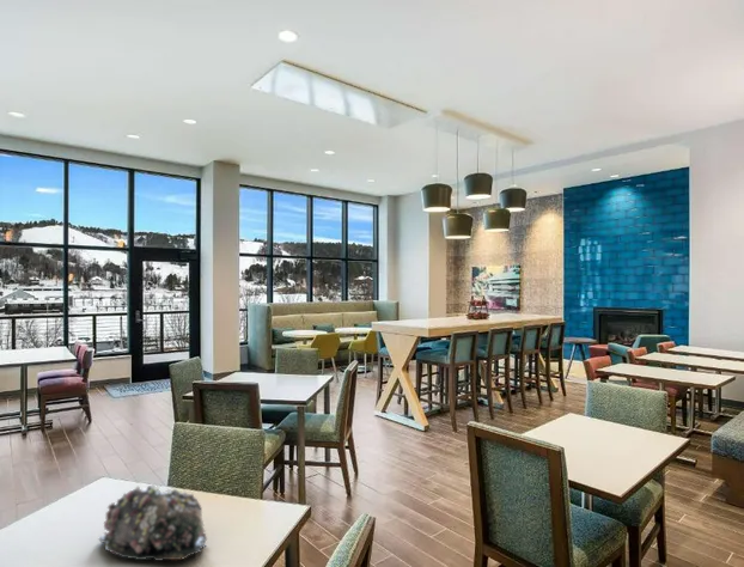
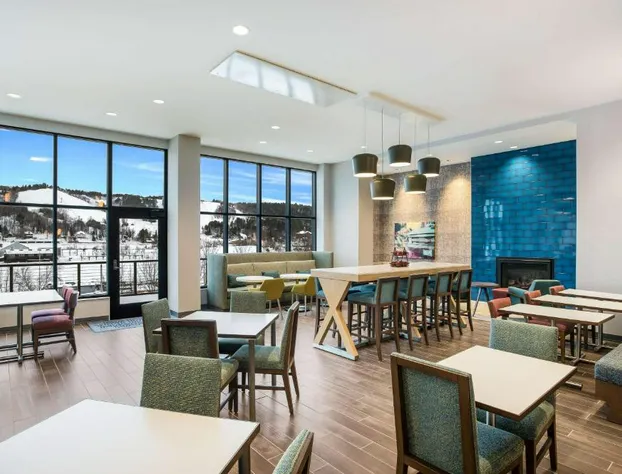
- flower pot (157, 513)
